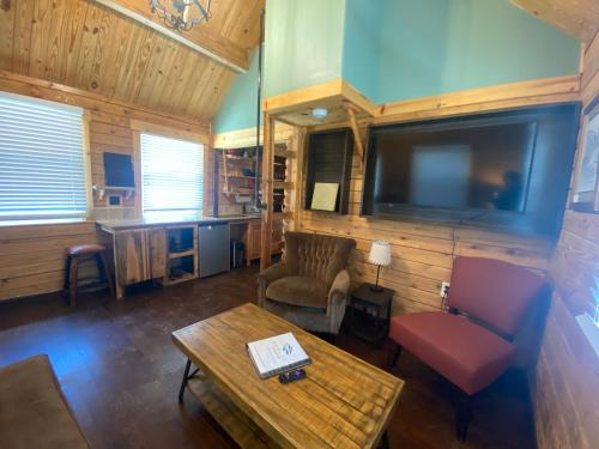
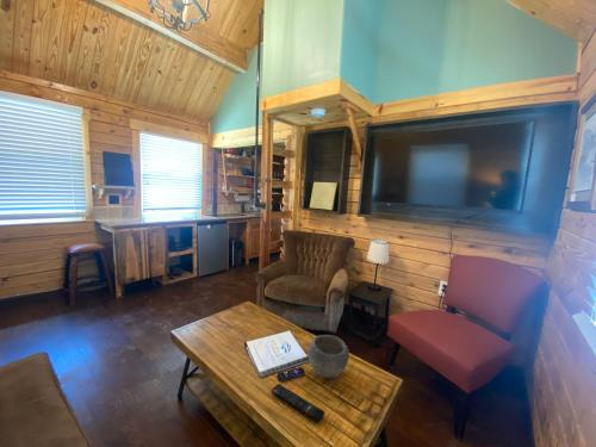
+ remote control (296, 402)
+ bowl (328, 356)
